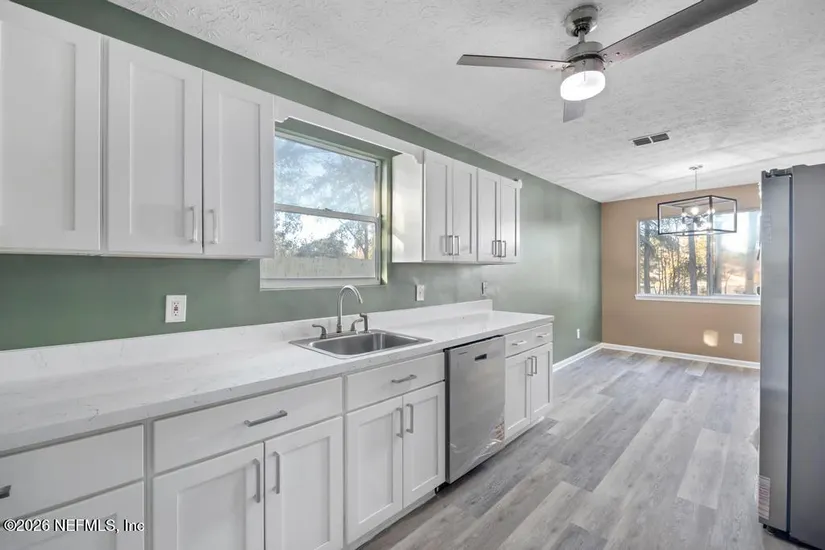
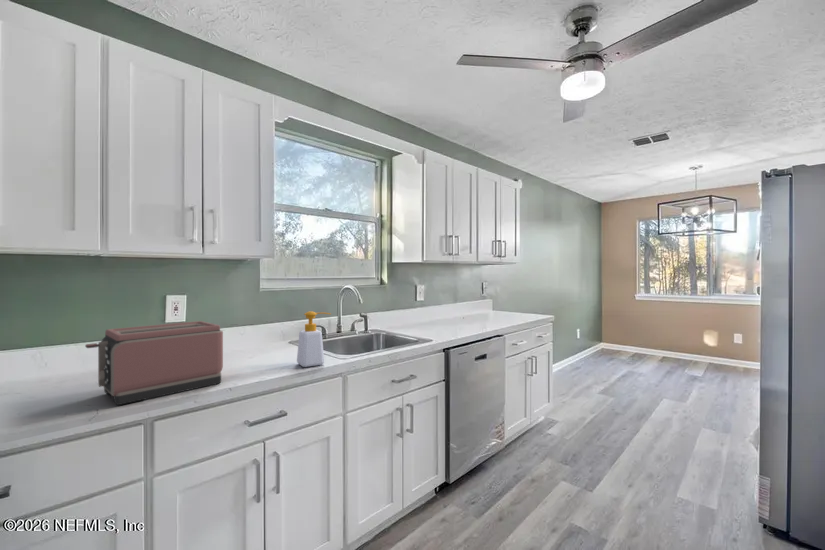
+ soap bottle (315, 337)
+ toaster (157, 358)
